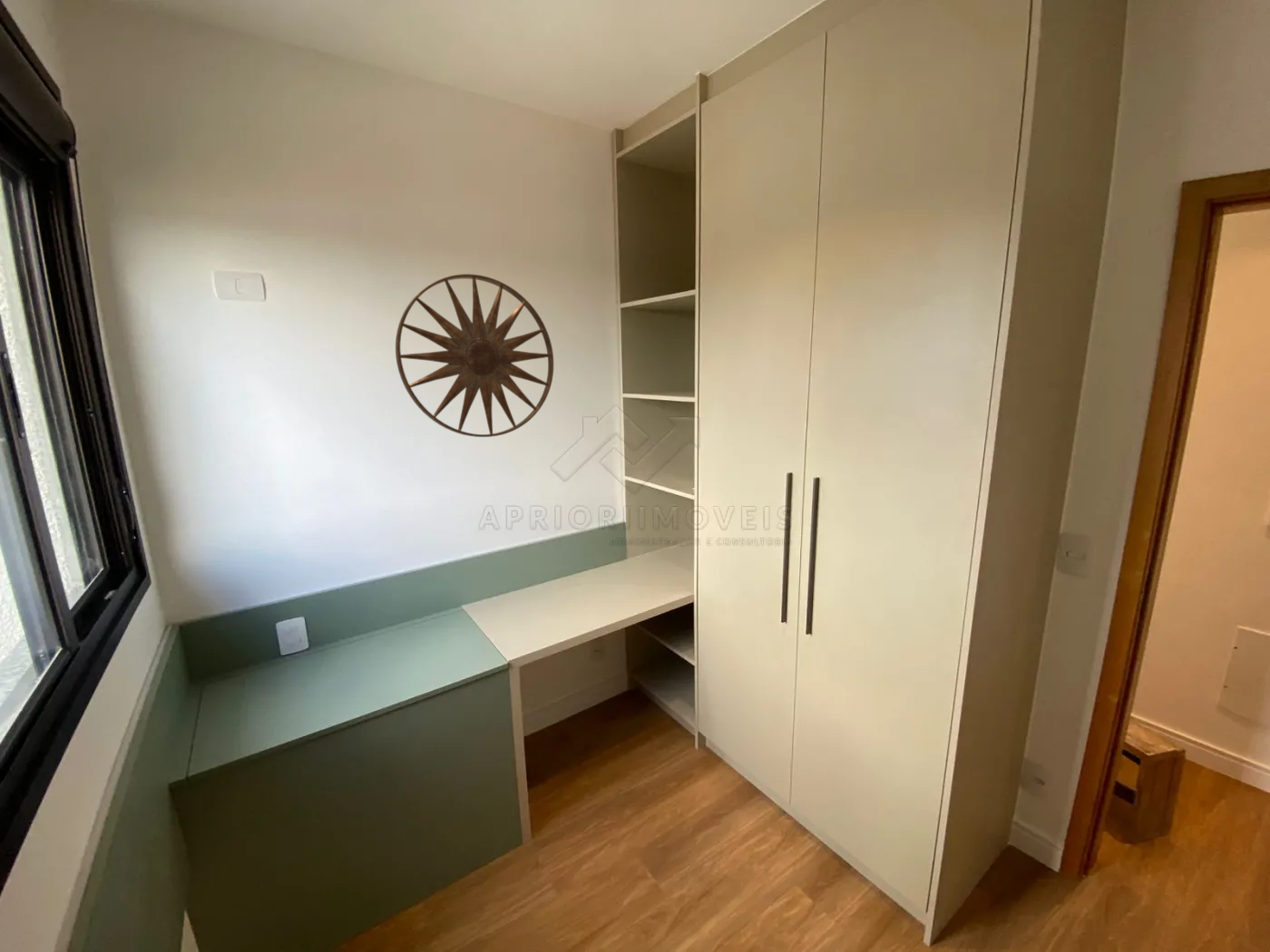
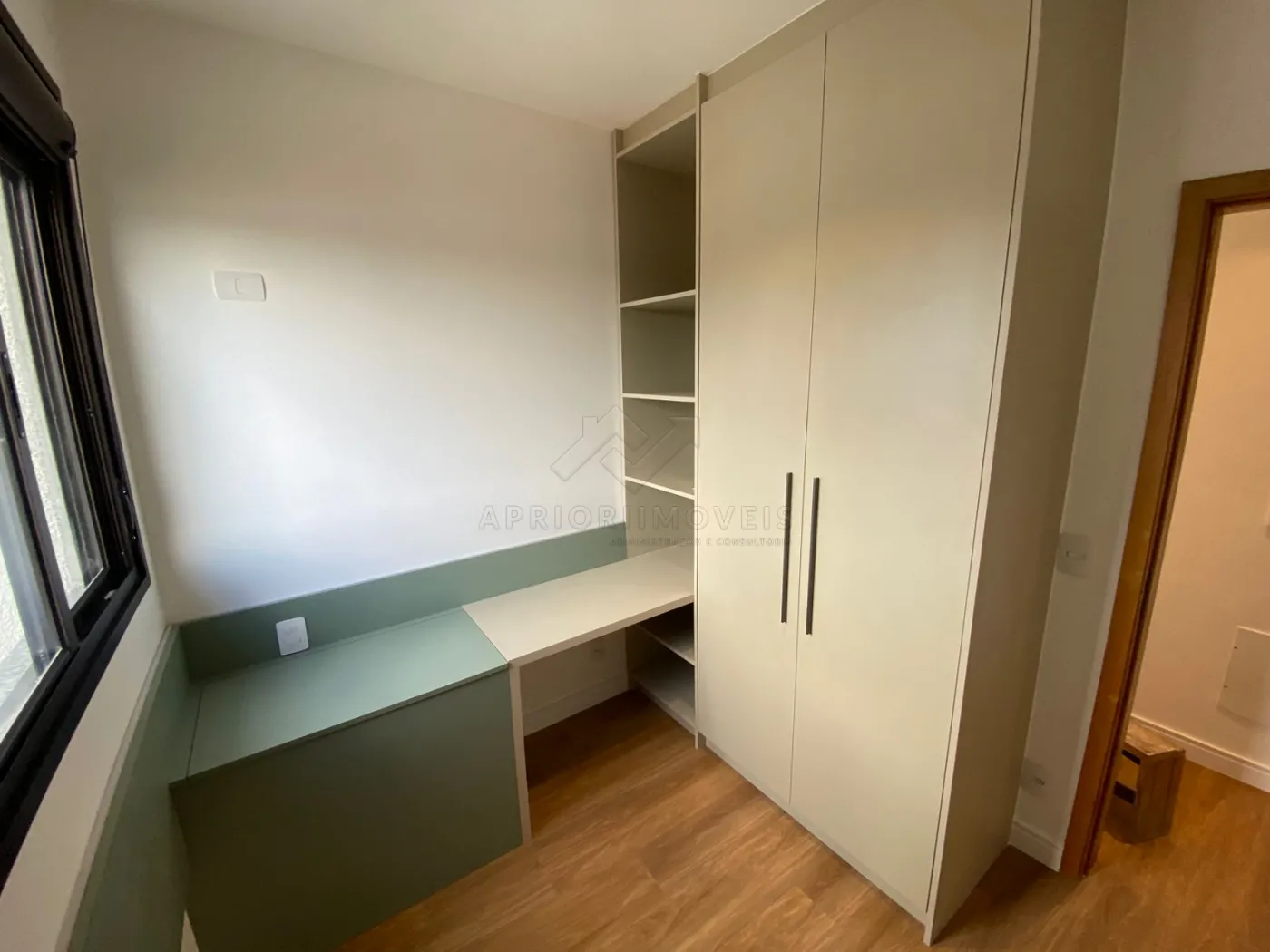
- wall art (481, 357)
